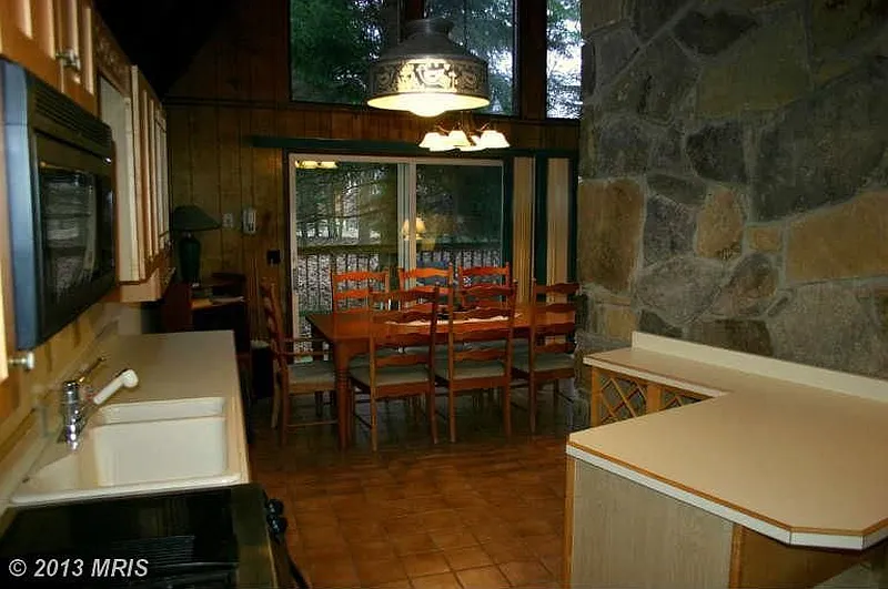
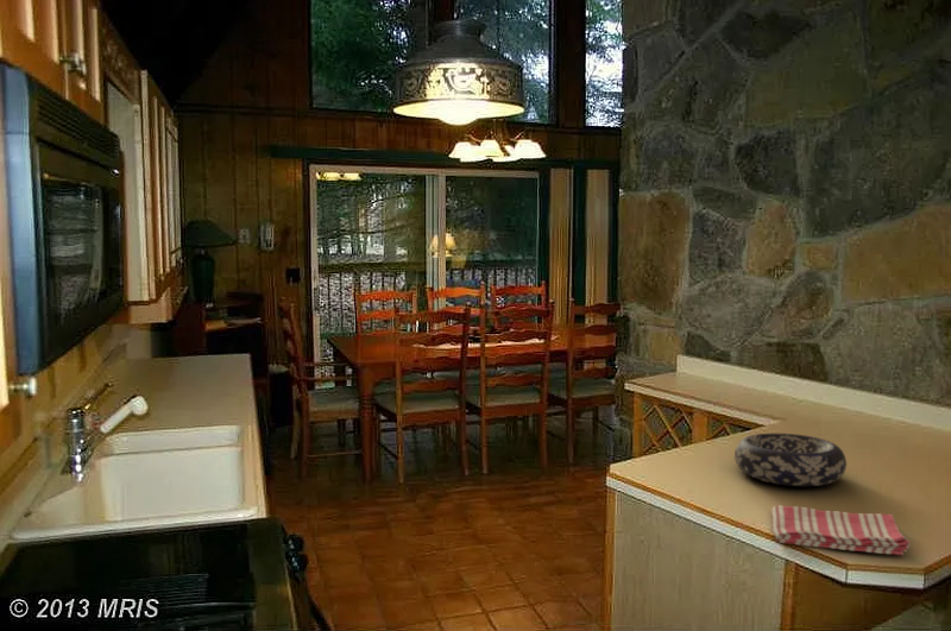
+ decorative bowl (788, 459)
+ dish towel (835, 525)
